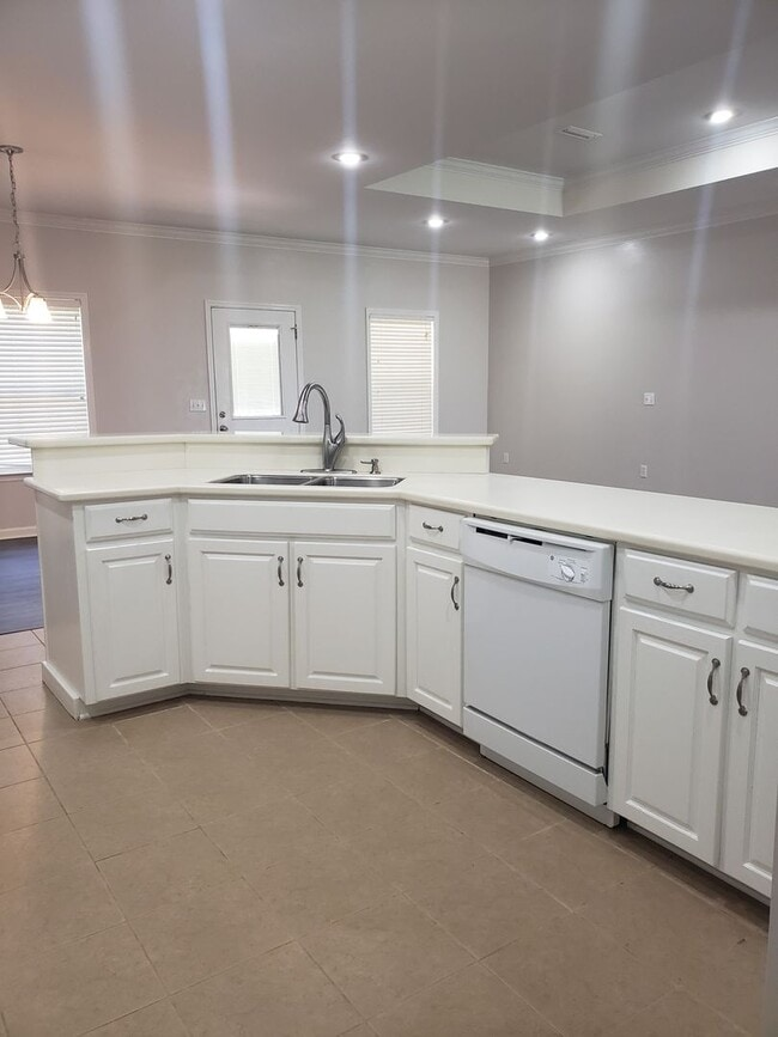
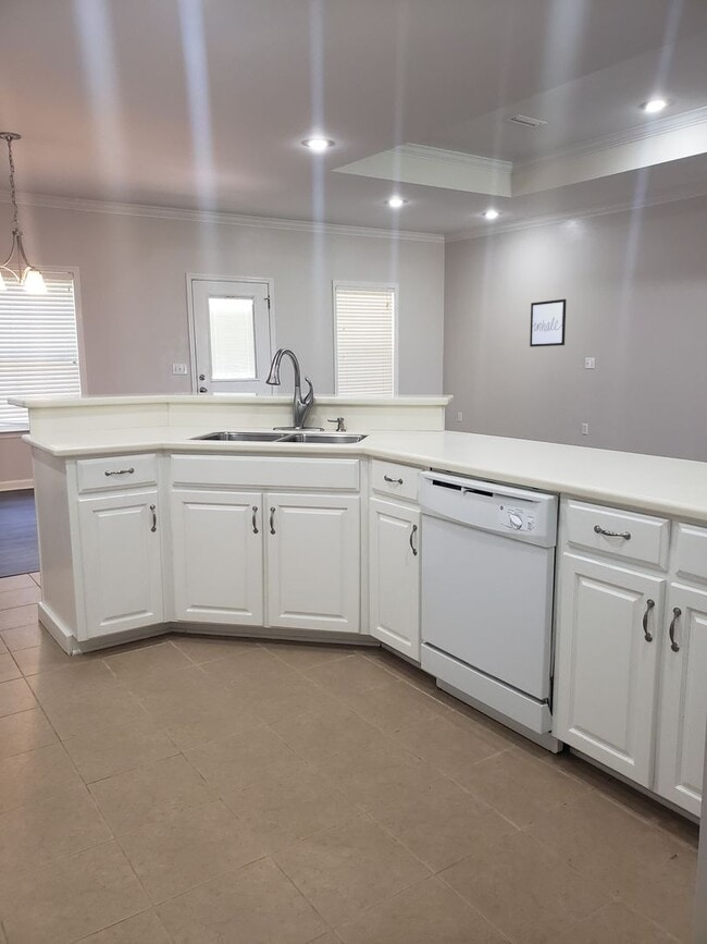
+ wall art (547, 323)
